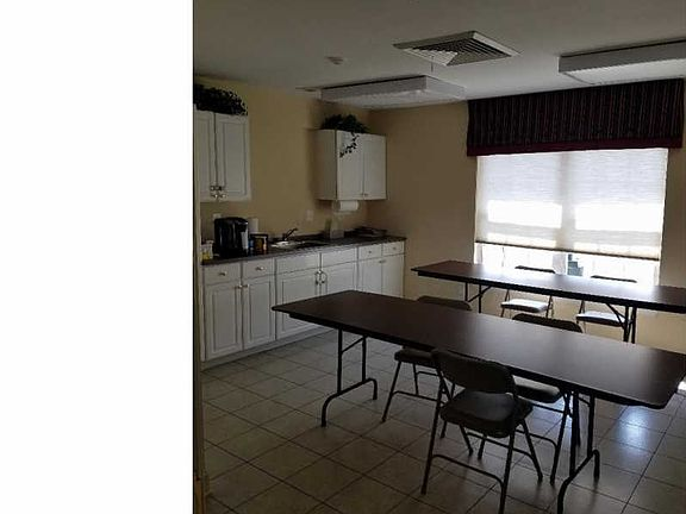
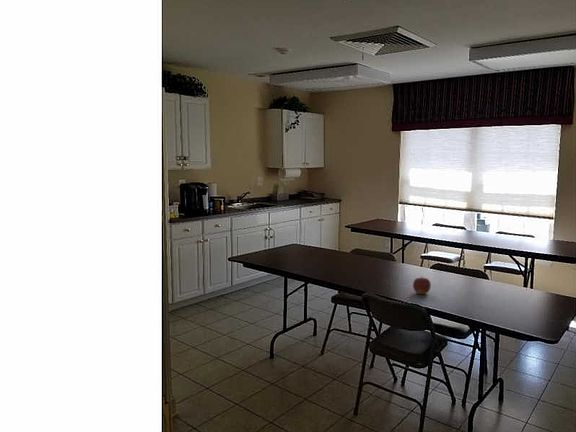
+ apple (422, 284)
